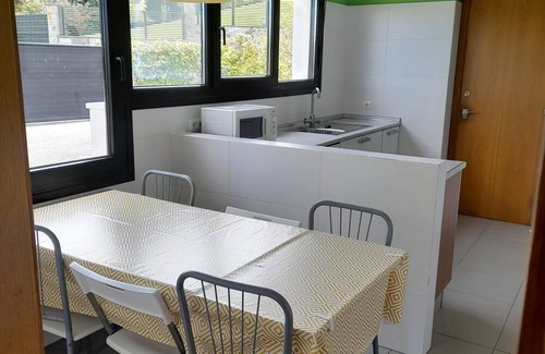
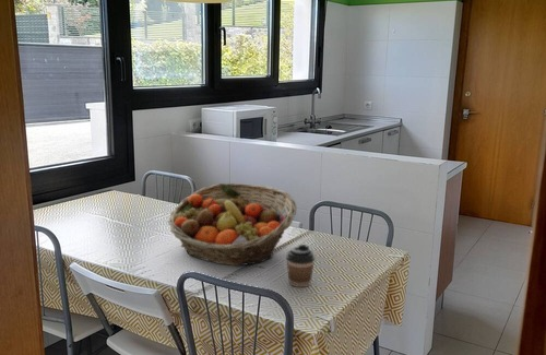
+ coffee cup (300, 264)
+ fruit basket (232, 222)
